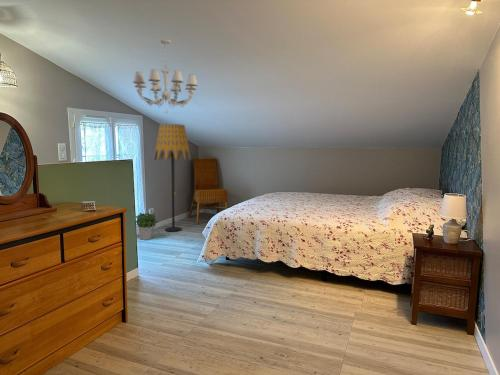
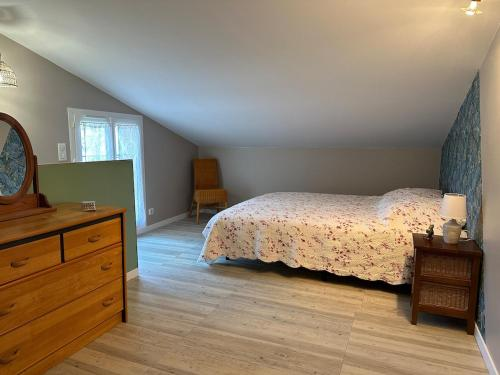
- chandelier (165, 77)
- floor lamp (172, 178)
- potted plant (146, 225)
